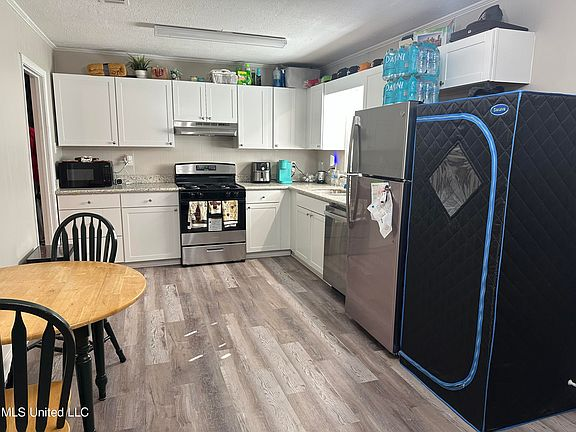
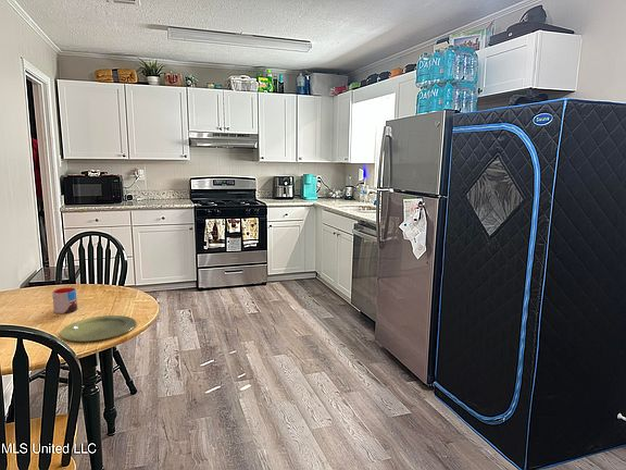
+ plate (99, 327)
+ mug (63, 299)
